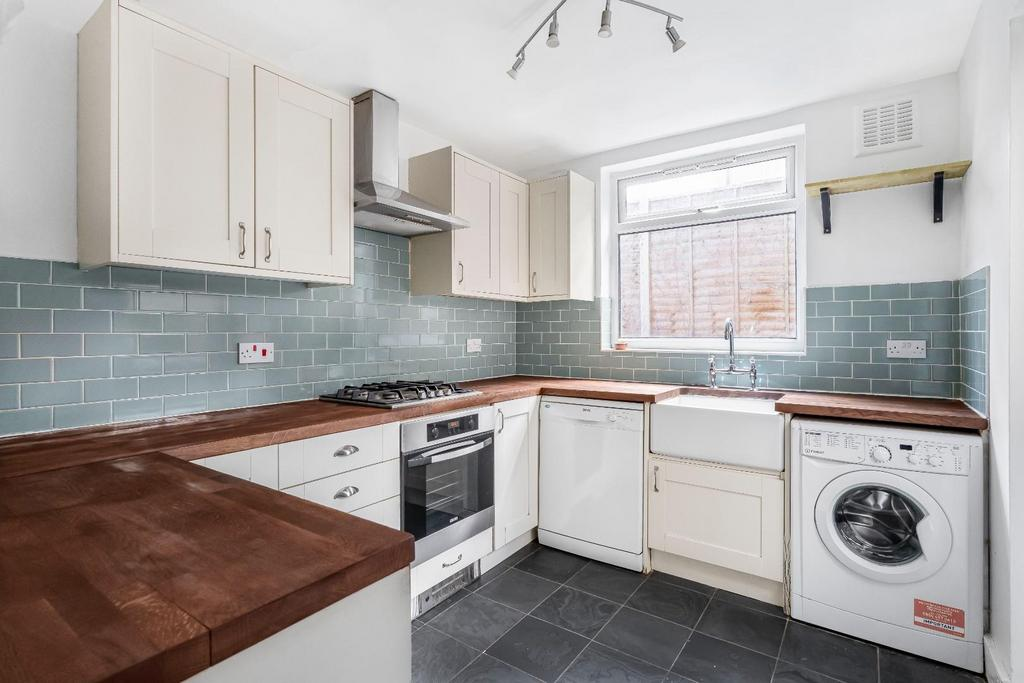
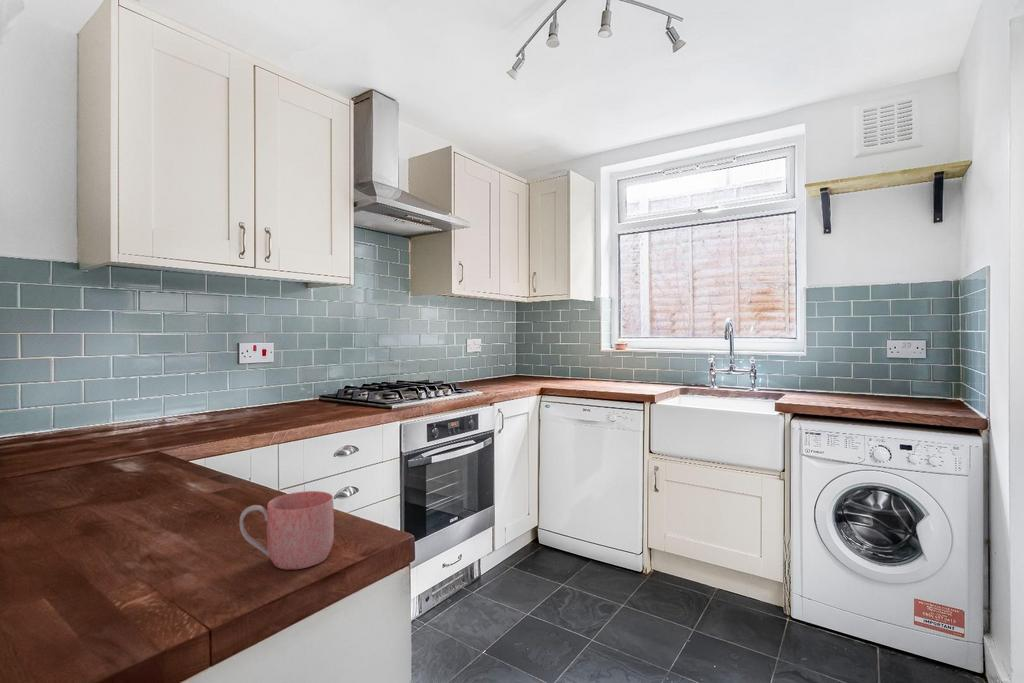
+ mug (288, 531)
